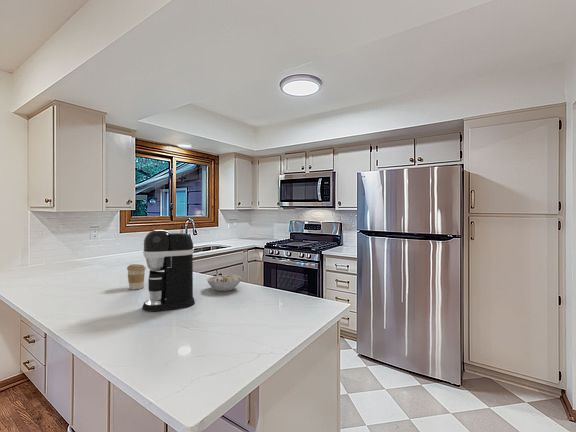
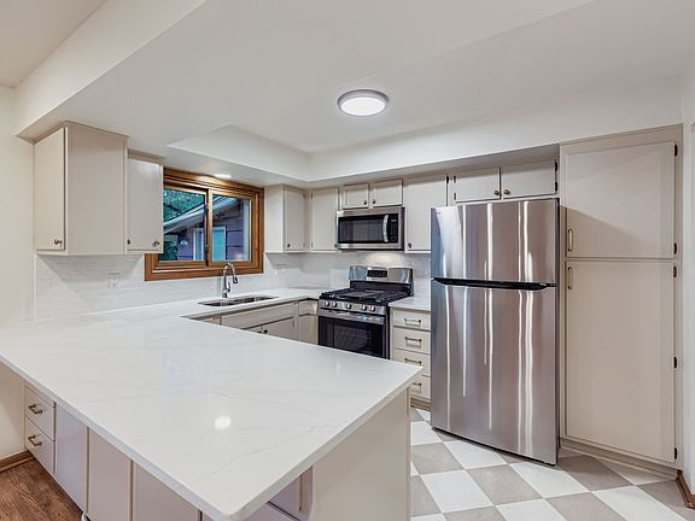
- coffee cup (136, 276)
- bowl (224, 282)
- coffee maker (169, 267)
